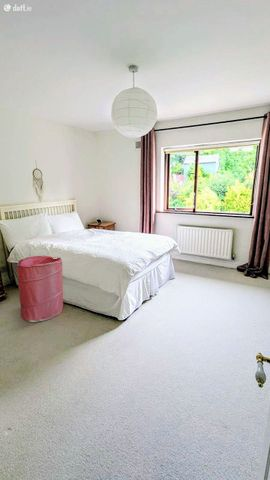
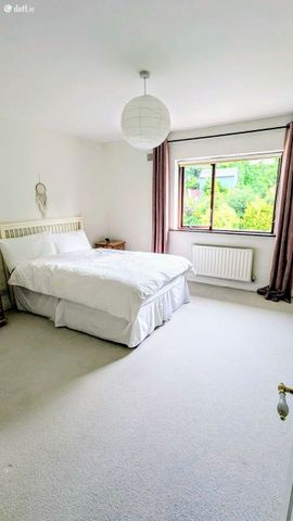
- laundry hamper (41, 285)
